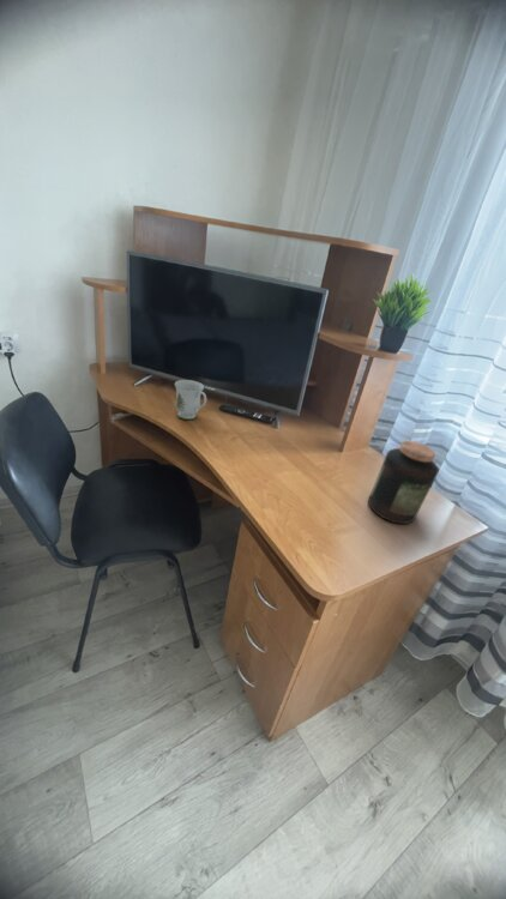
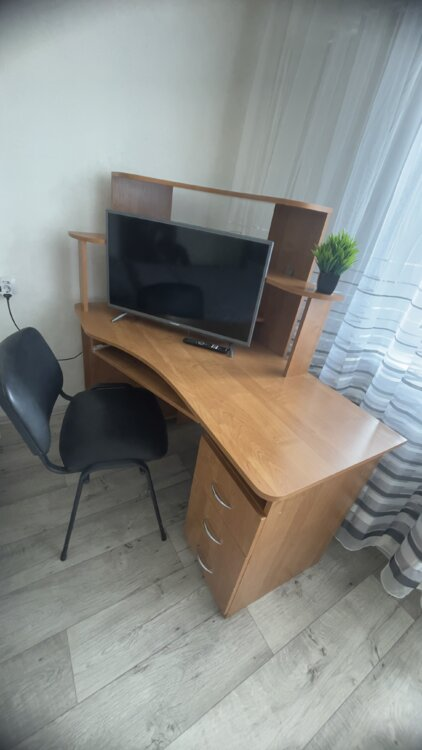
- mug (191, 403)
- jar (403, 479)
